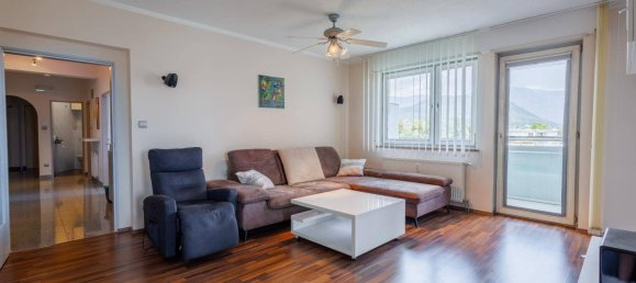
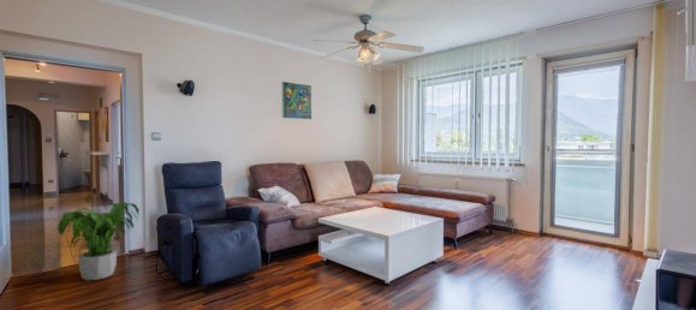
+ potted plant (101, 239)
